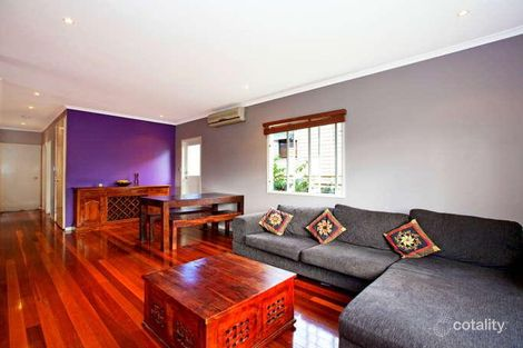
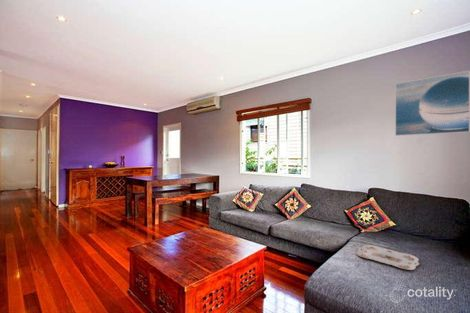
+ serving tray (386, 256)
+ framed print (429, 106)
